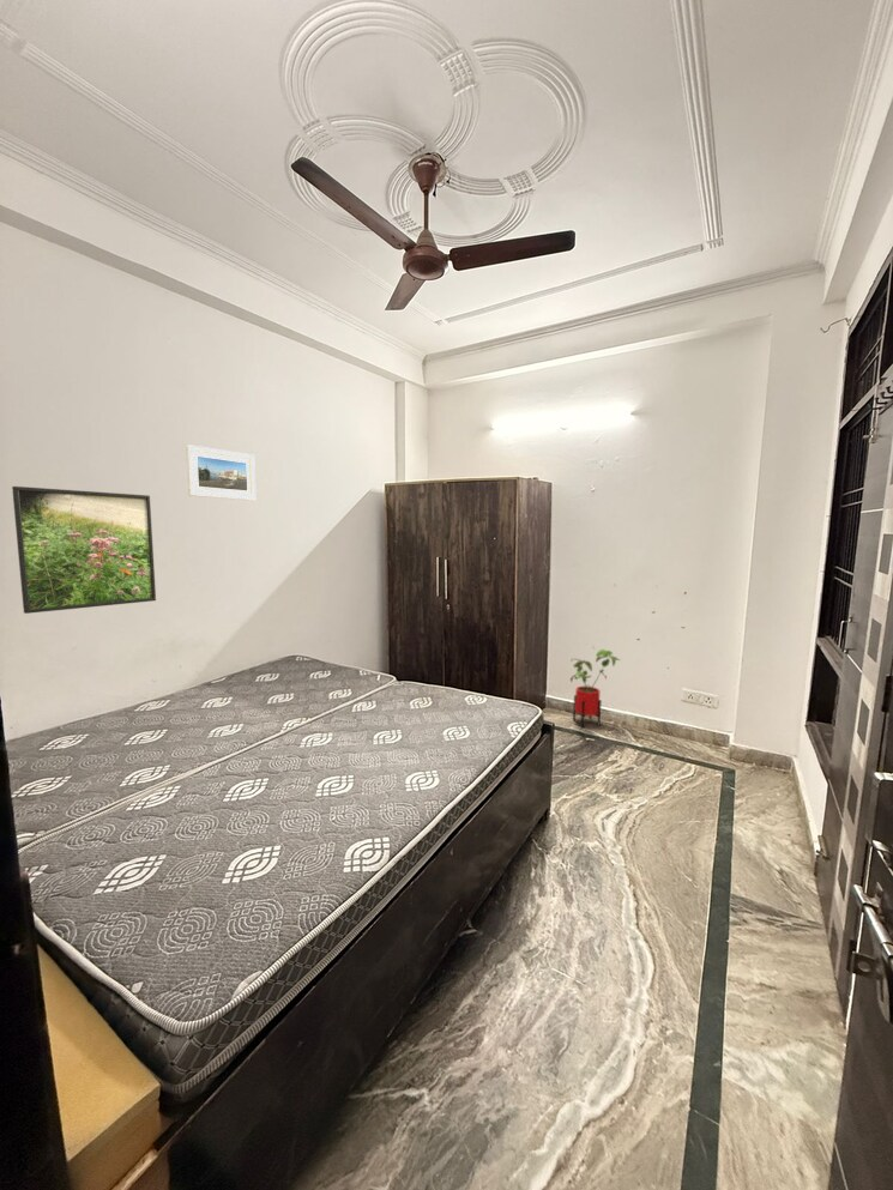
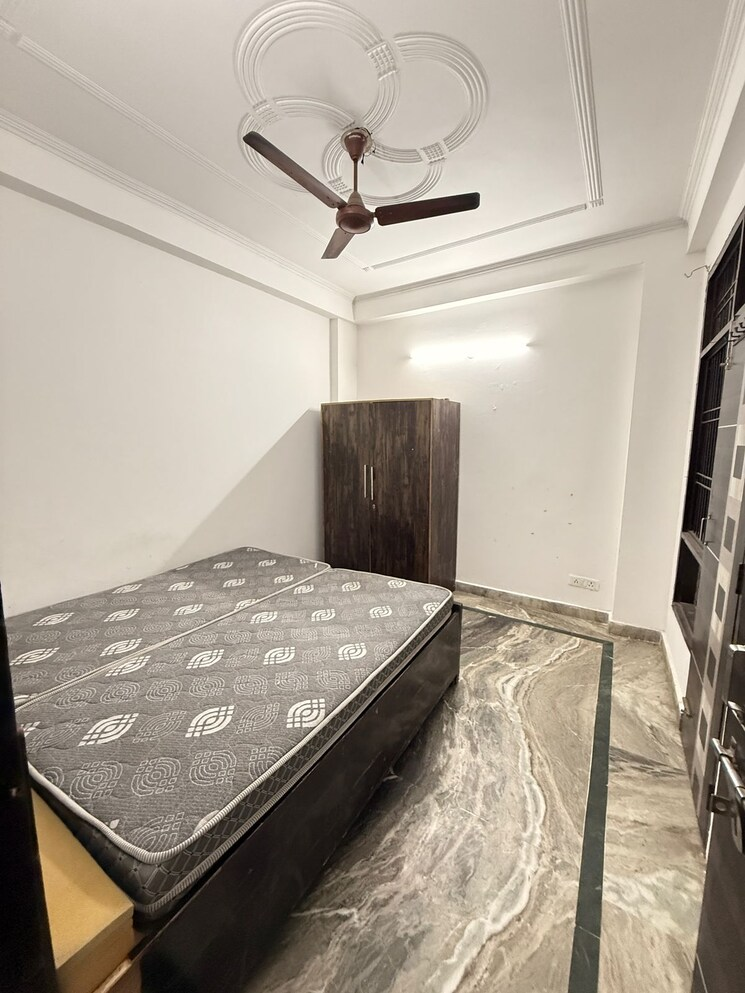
- house plant (590, 687)
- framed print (222, 473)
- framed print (91, 549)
